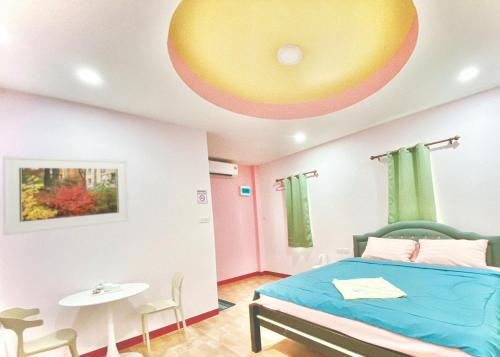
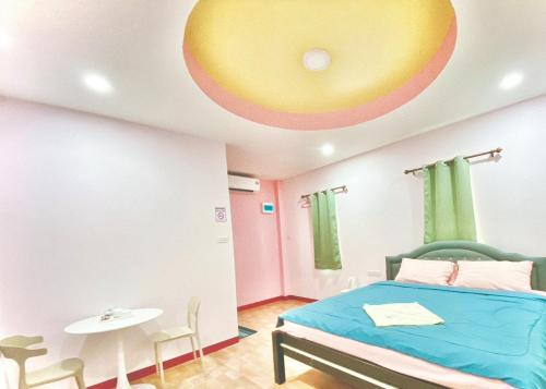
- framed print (74, 192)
